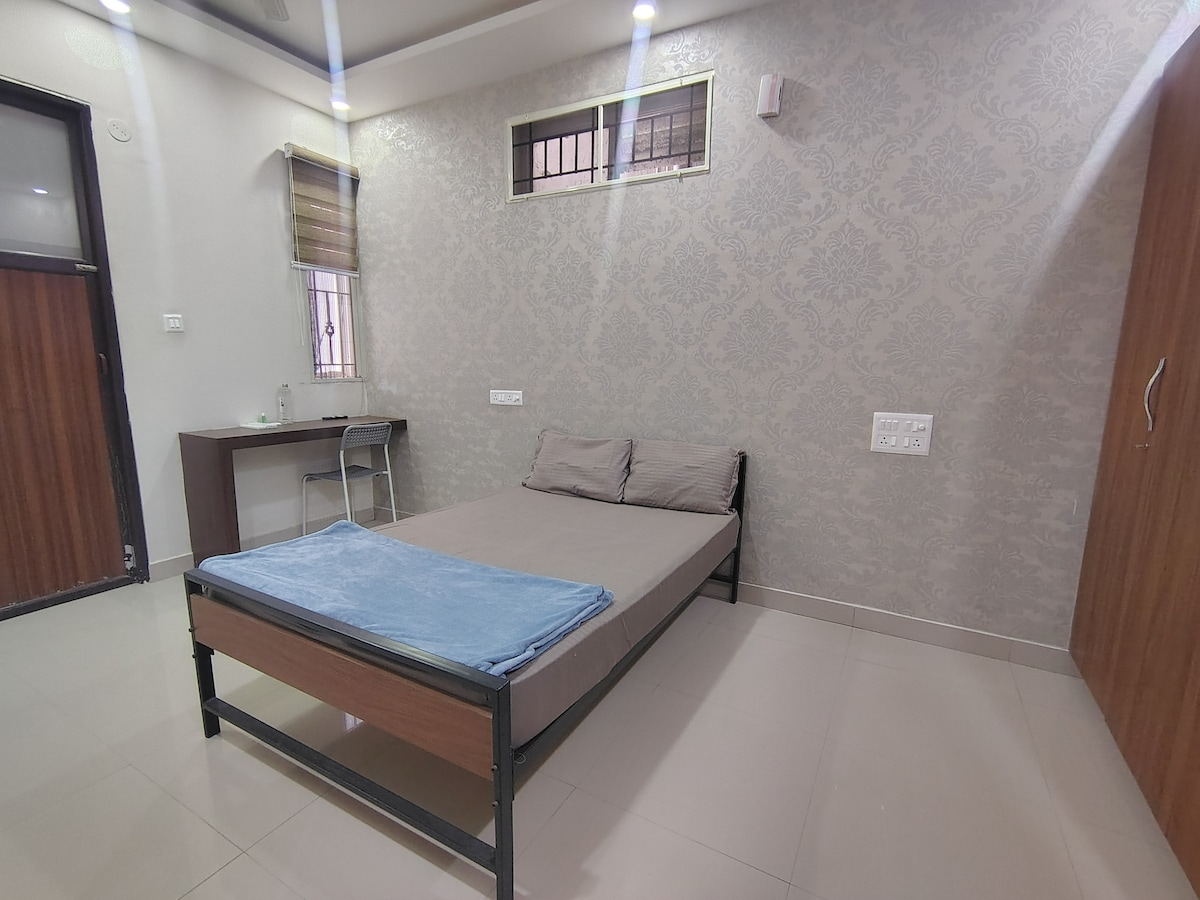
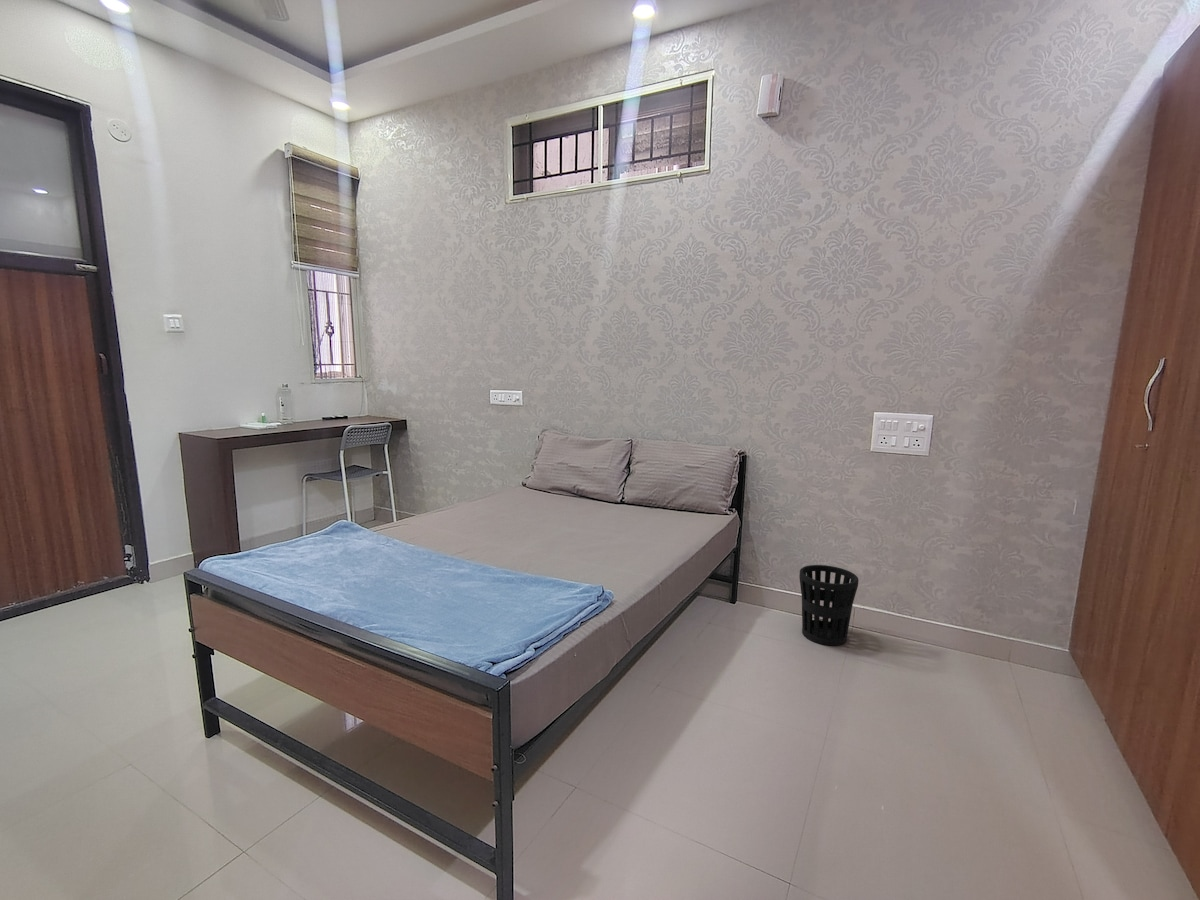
+ wastebasket (826, 604)
